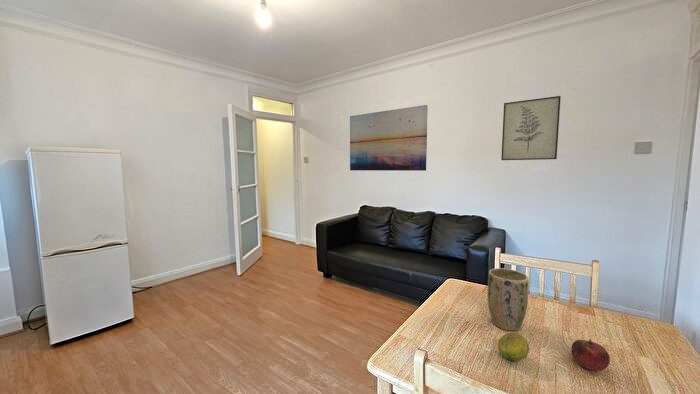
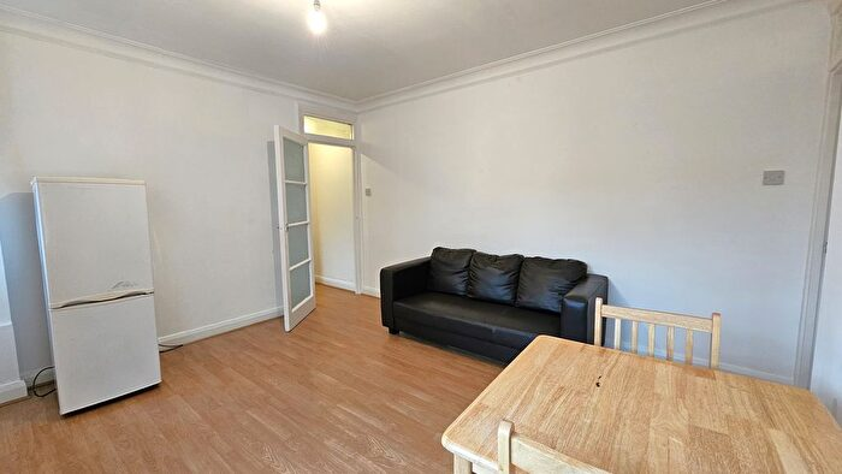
- fruit (589, 353)
- wall art (529, 130)
- wall art (384, 141)
- plant pot (506, 299)
- fruit (513, 346)
